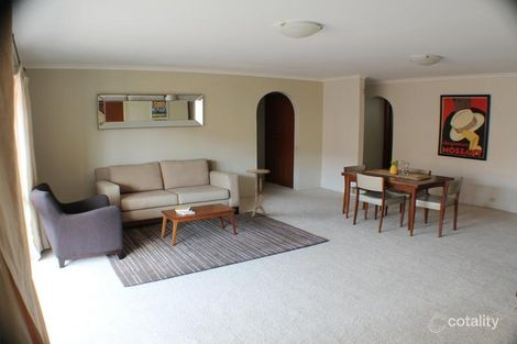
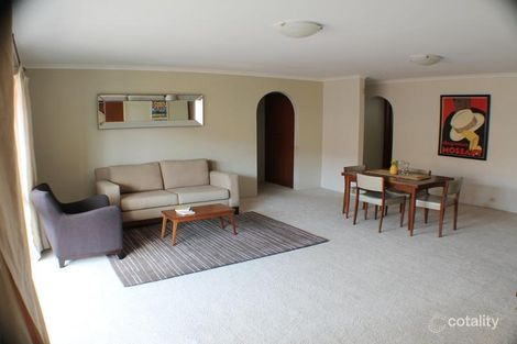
- side table (256, 192)
